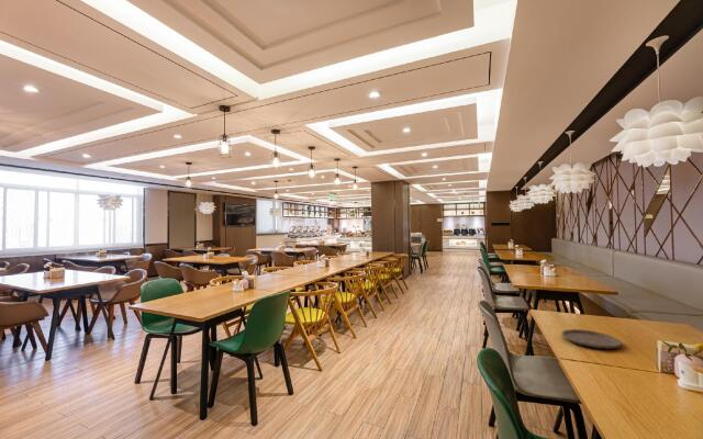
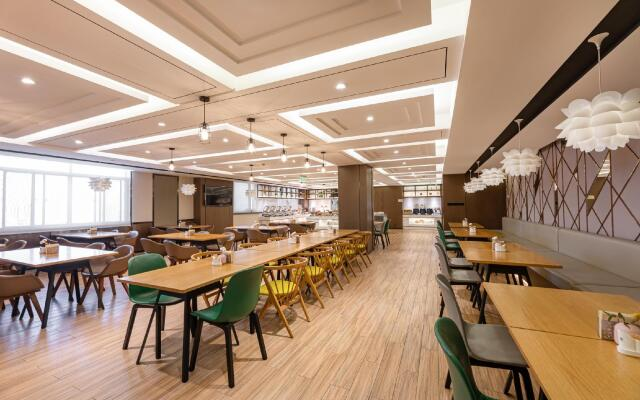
- plate (590, 338)
